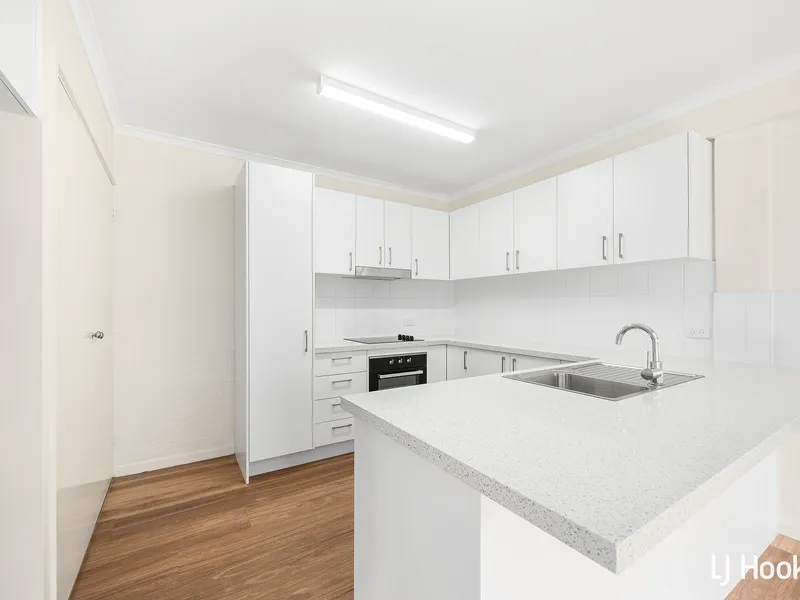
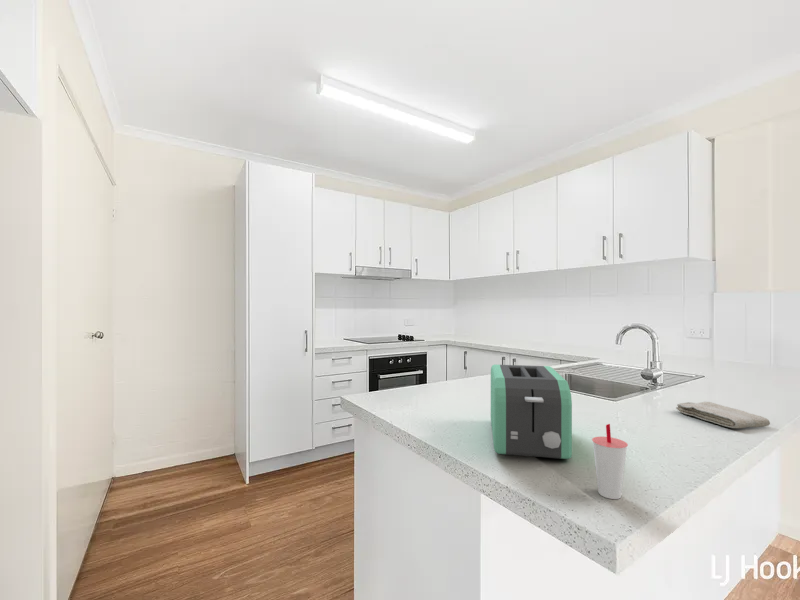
+ toaster (525, 405)
+ cup (609, 459)
+ washcloth (719, 413)
